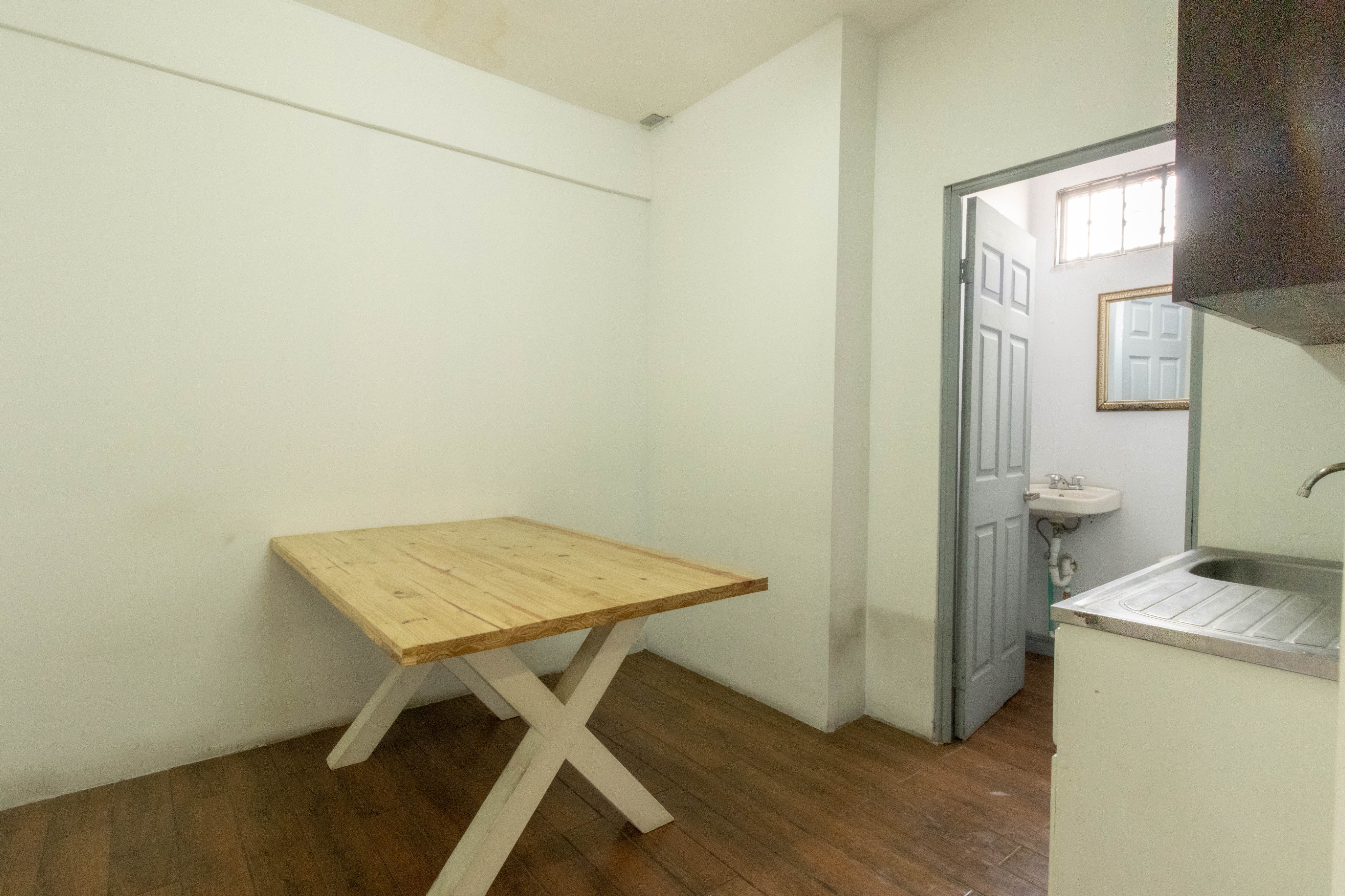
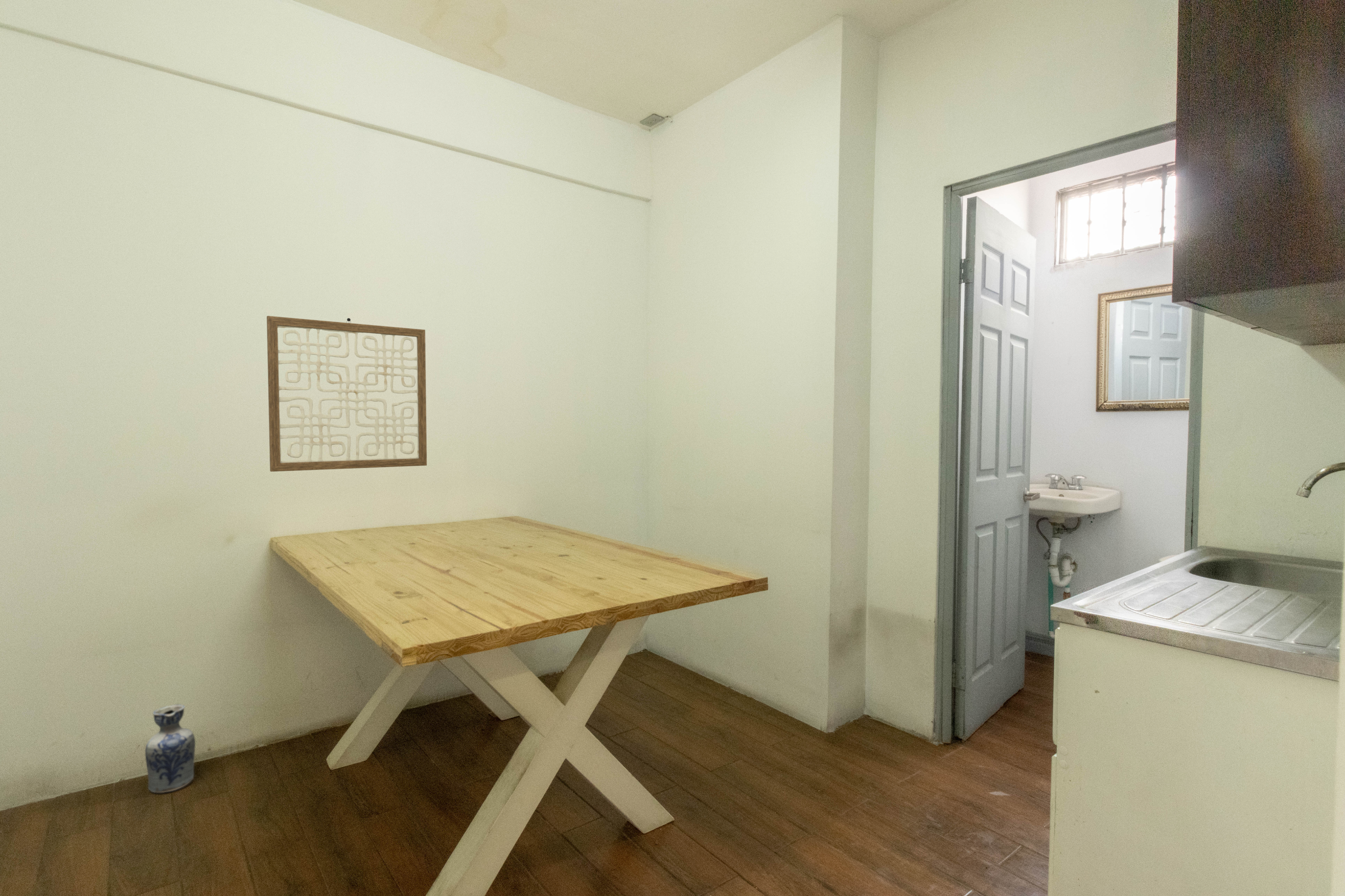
+ ceramic jug (170, 745)
+ wall art (352, 392)
